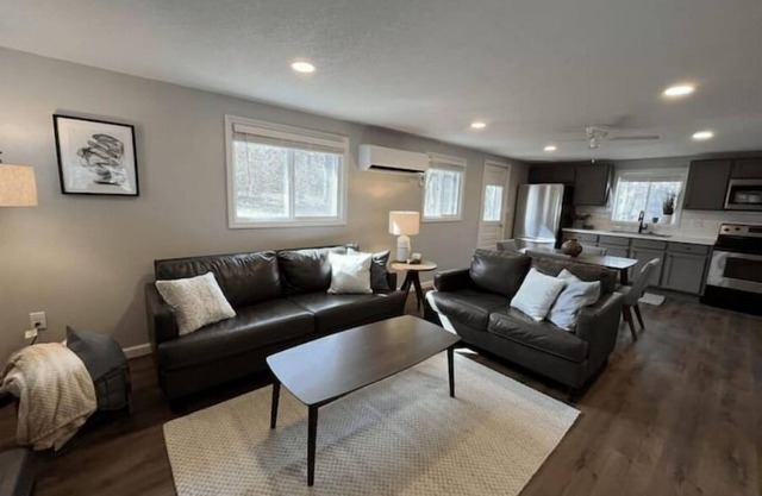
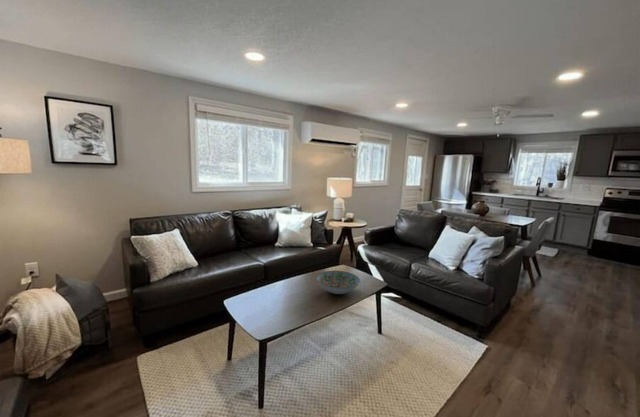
+ decorative bowl (337, 285)
